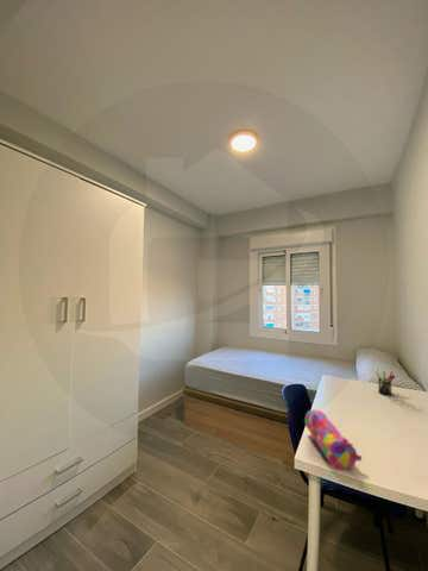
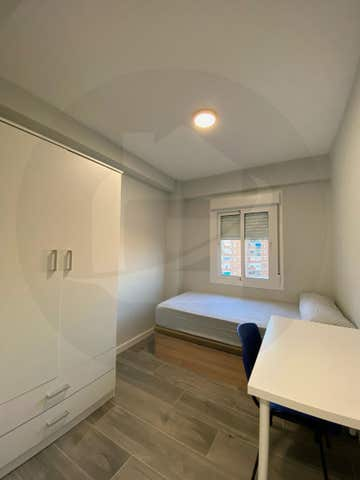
- pen holder (385, 381)
- pencil case (328, 435)
